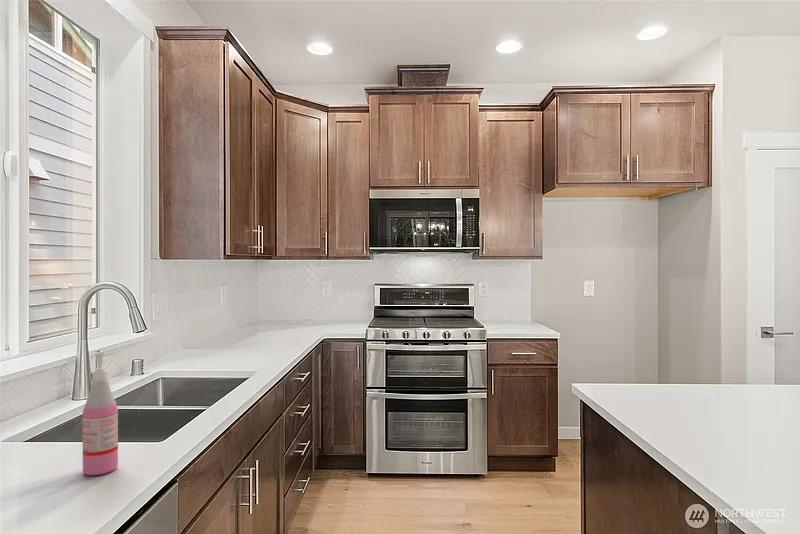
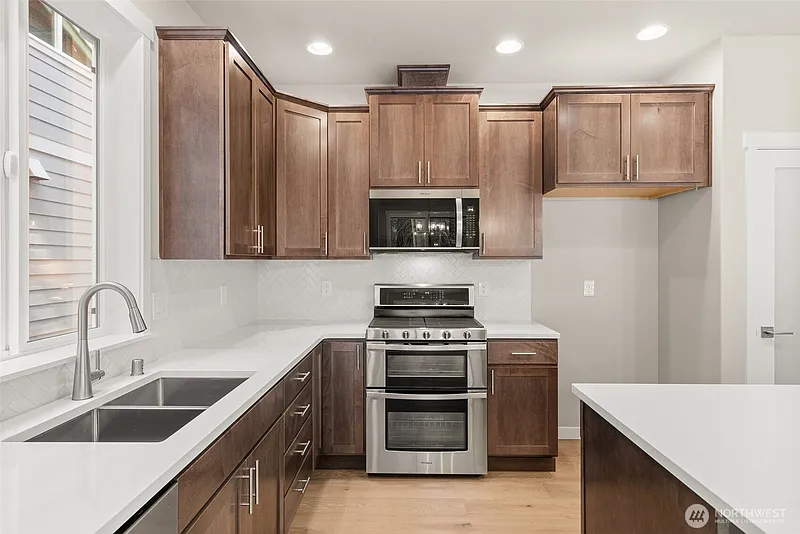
- soap dispenser (101, 410)
